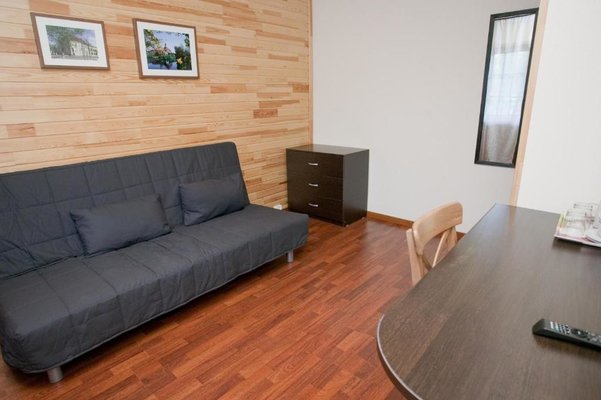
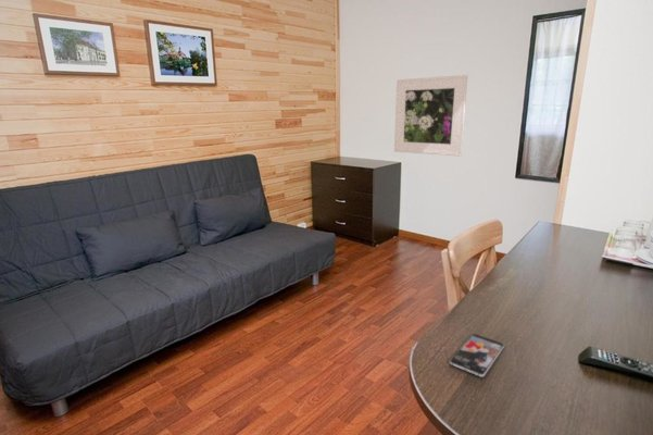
+ smartphone (477, 353)
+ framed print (427, 116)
